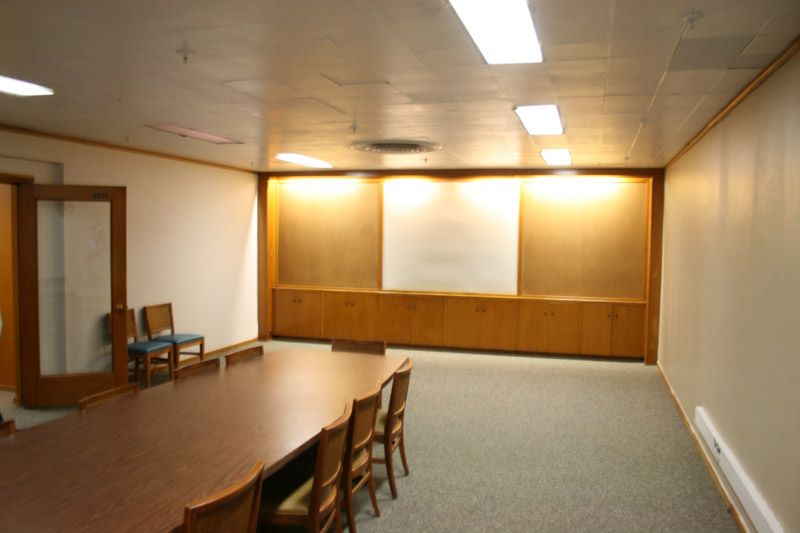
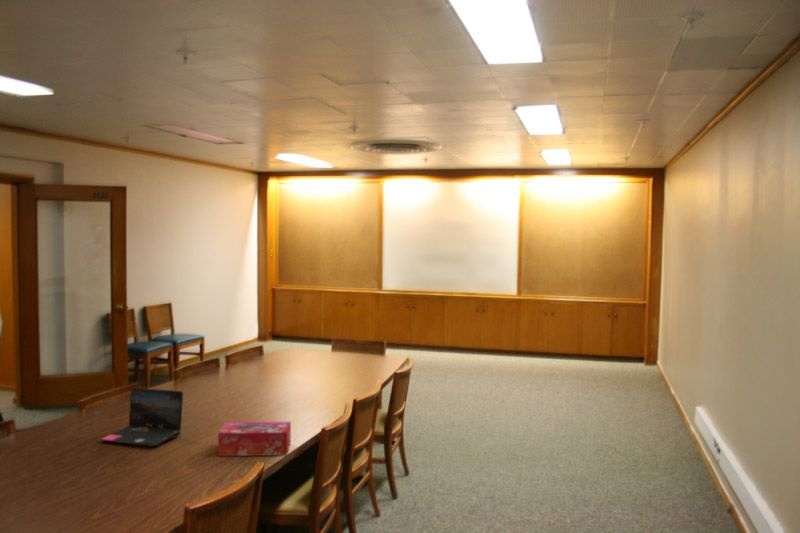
+ laptop (142, 416)
+ tissue box (255, 438)
